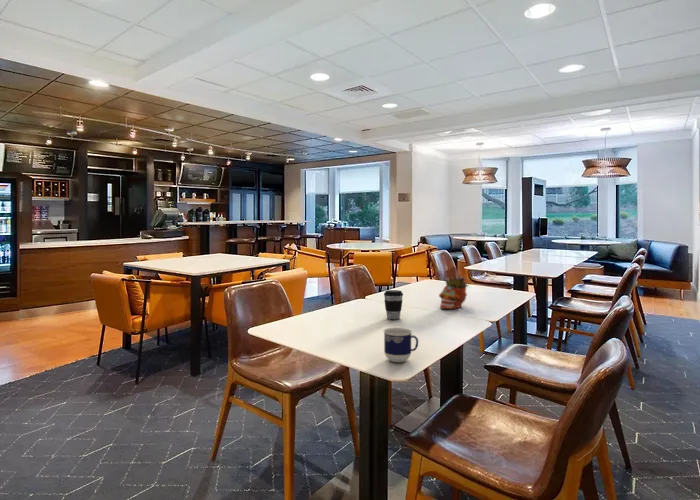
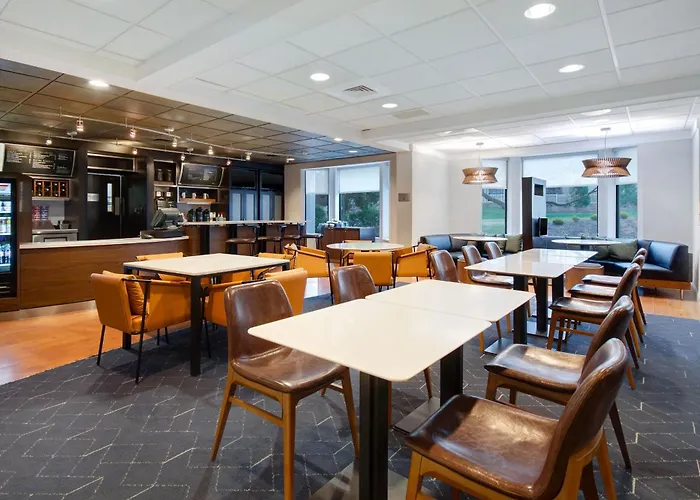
- coffee cup (393, 304)
- succulent planter (453, 290)
- cup (401, 346)
